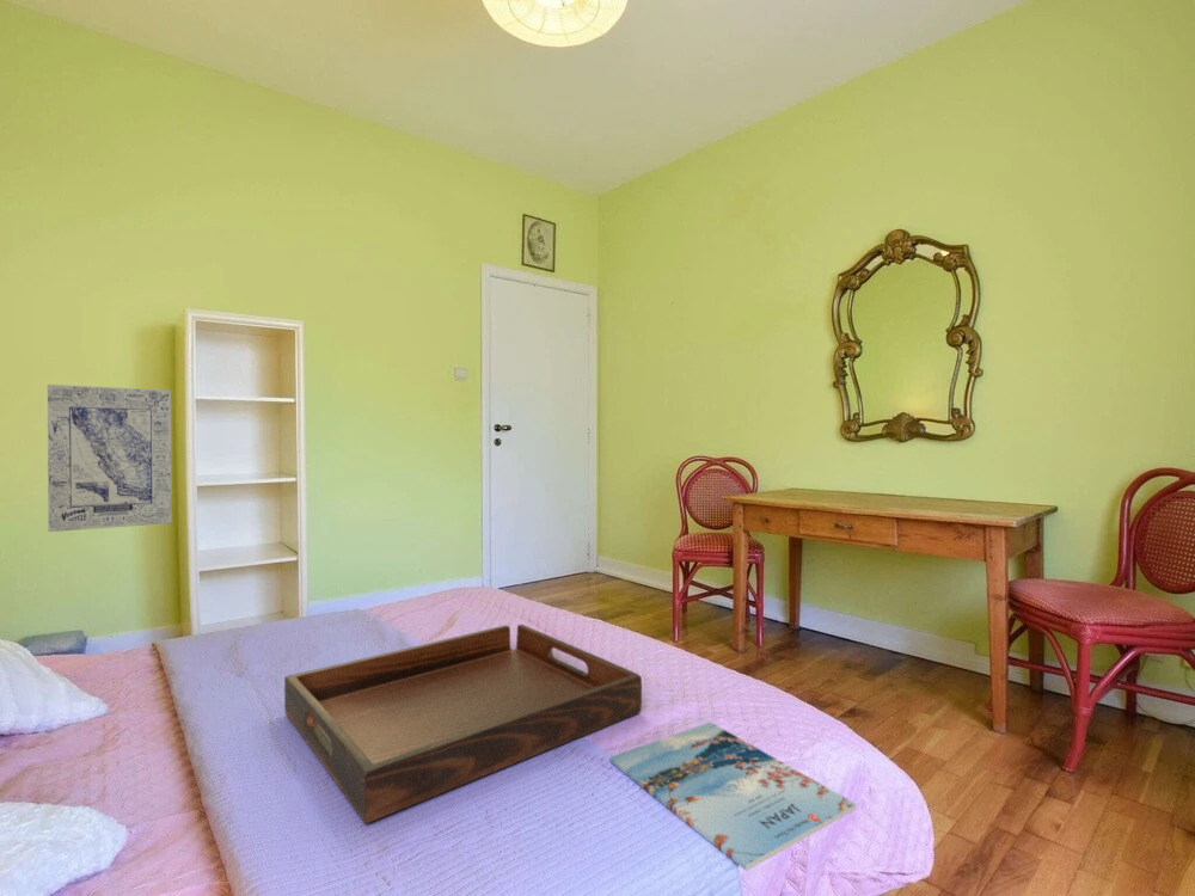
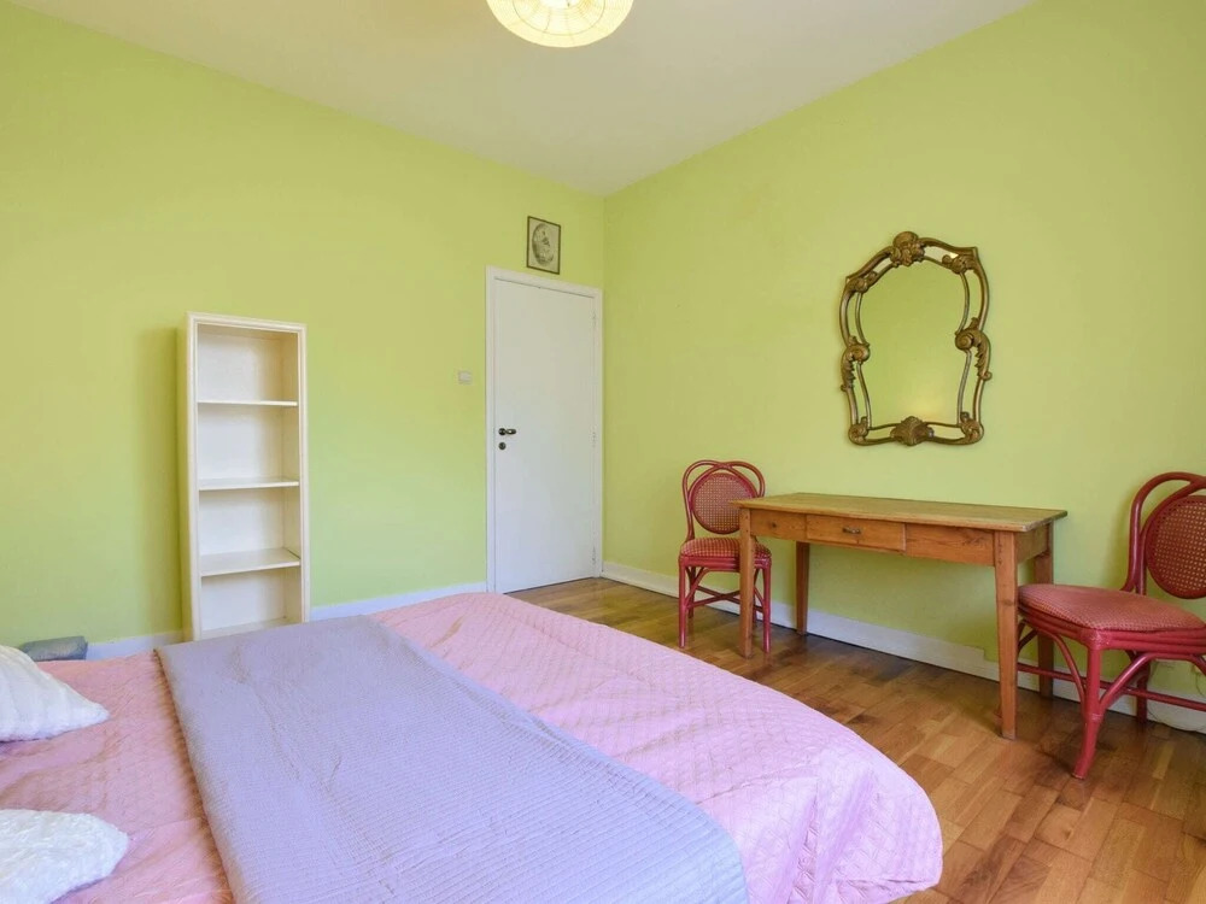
- magazine (724, 781)
- wall art (112, 456)
- serving tray (464, 693)
